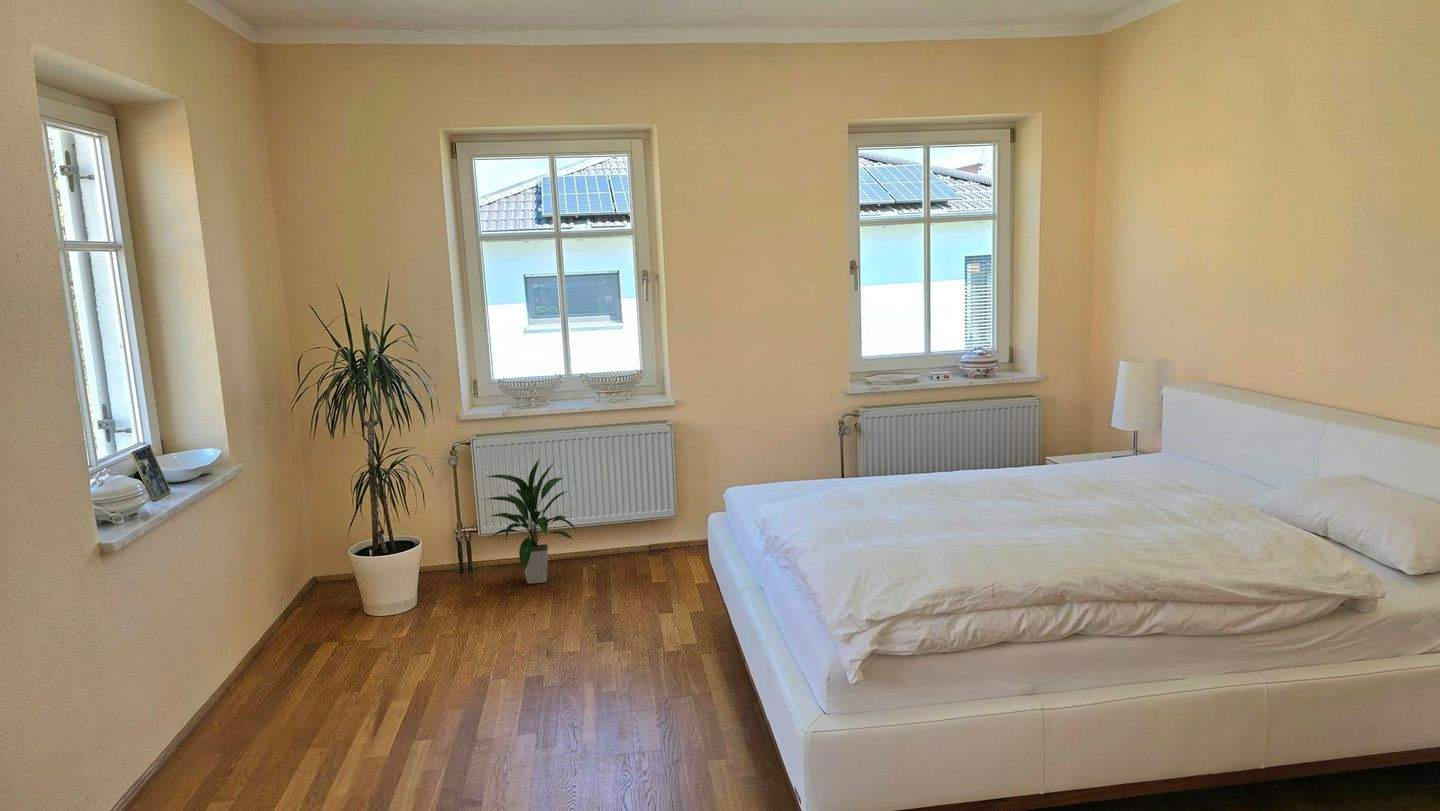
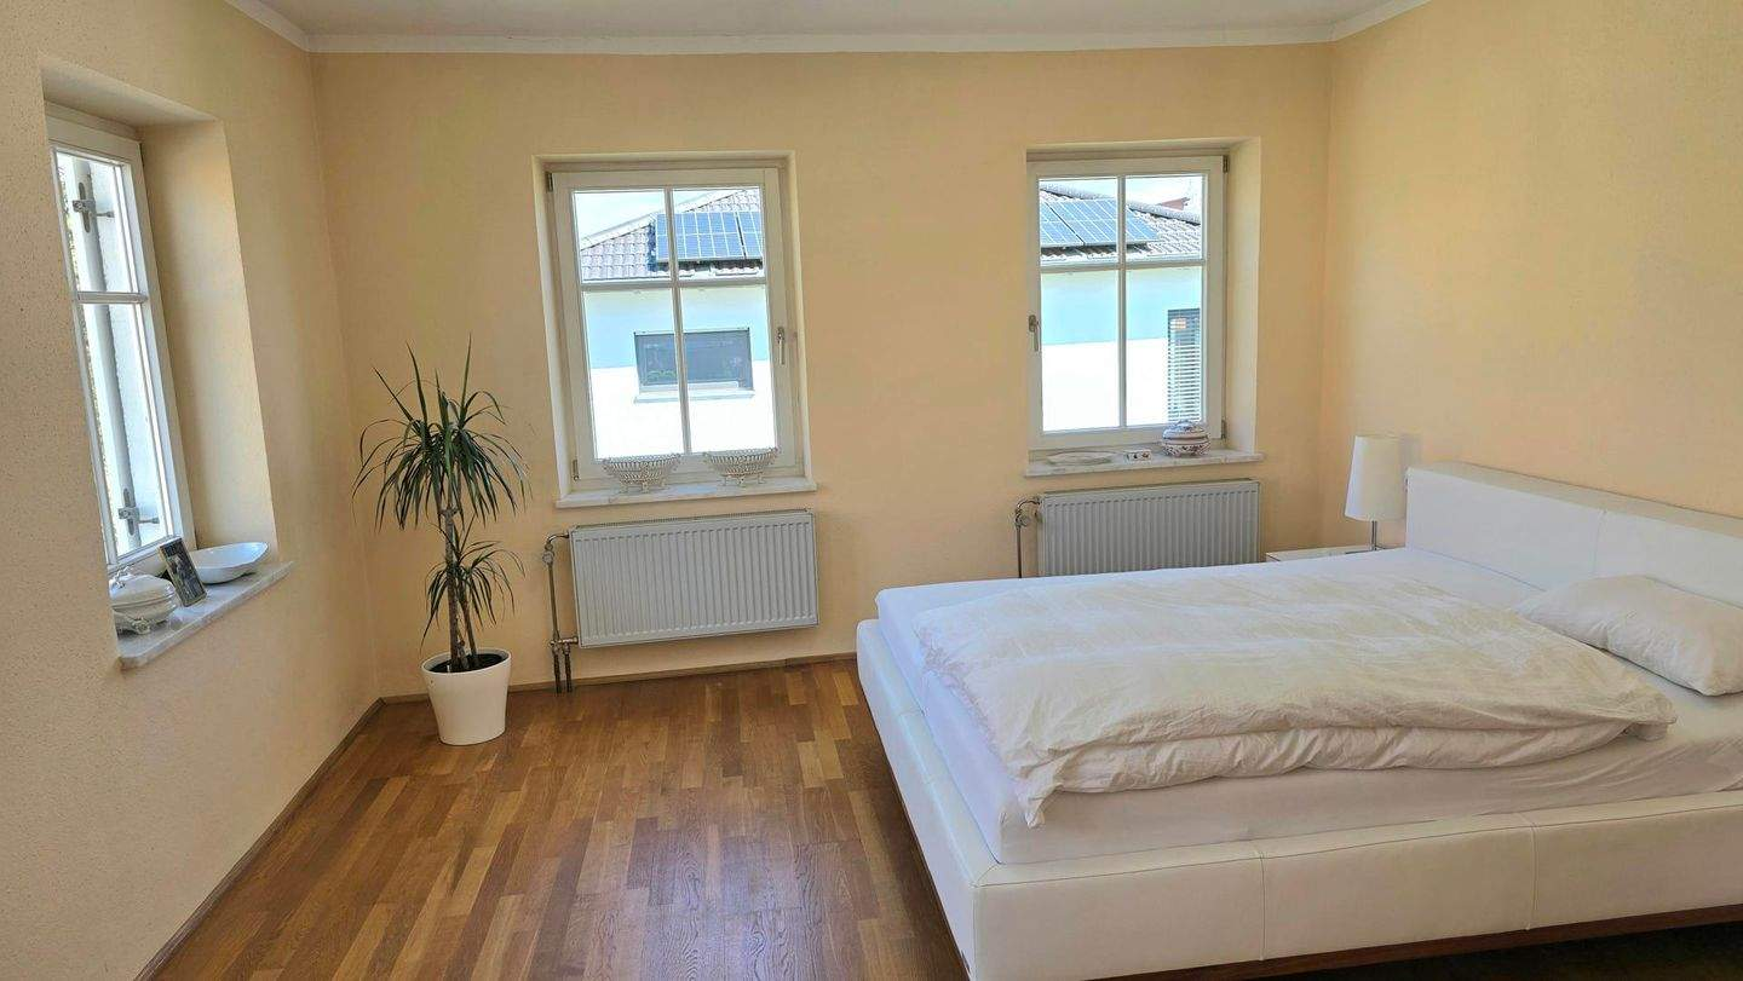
- indoor plant (529, 521)
